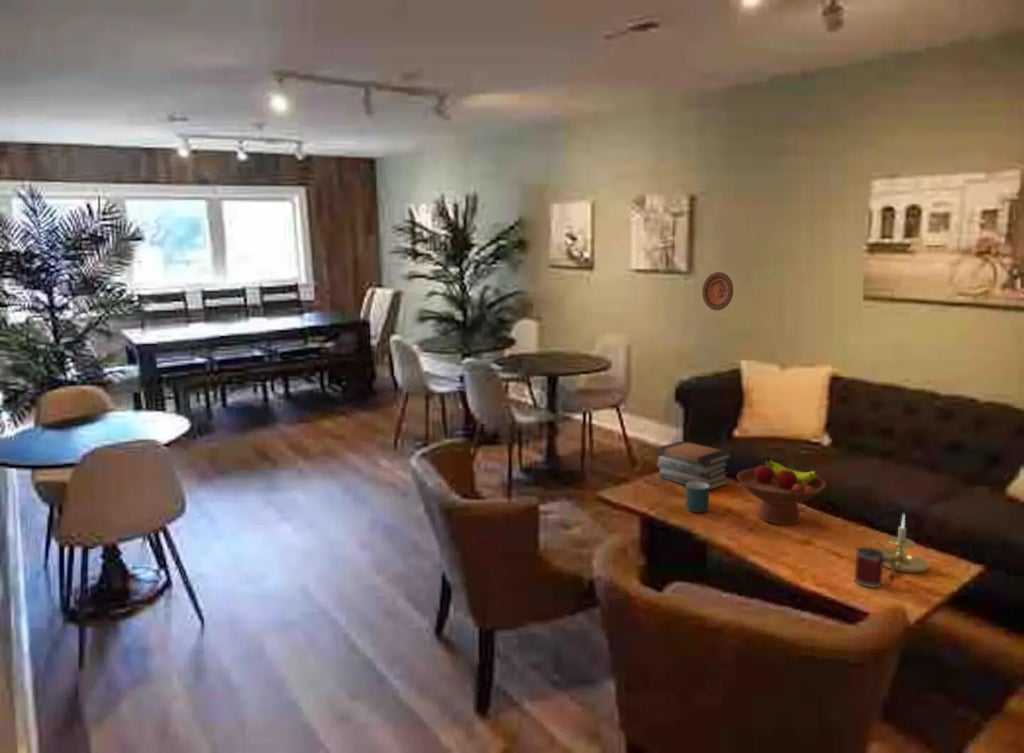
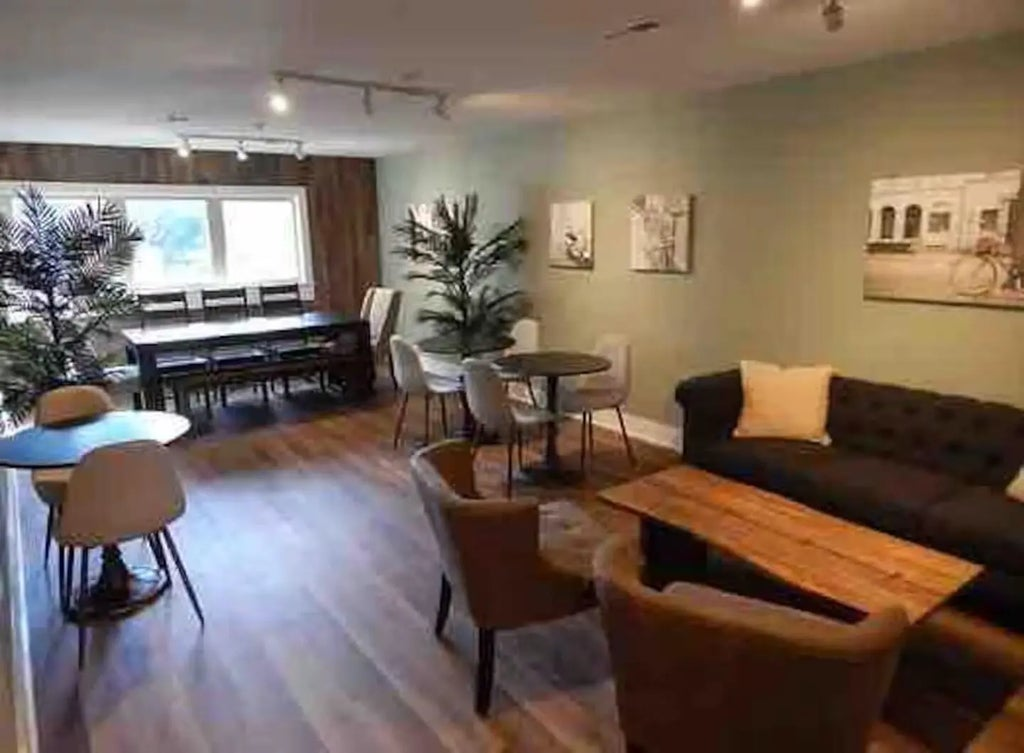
- book stack (692, 465)
- mug (873, 568)
- candle holder (897, 537)
- fruit bowl (779, 491)
- decorative plate (717, 291)
- mug (693, 496)
